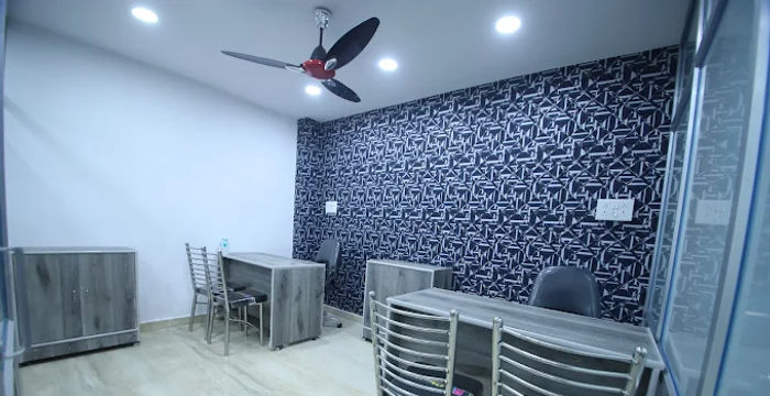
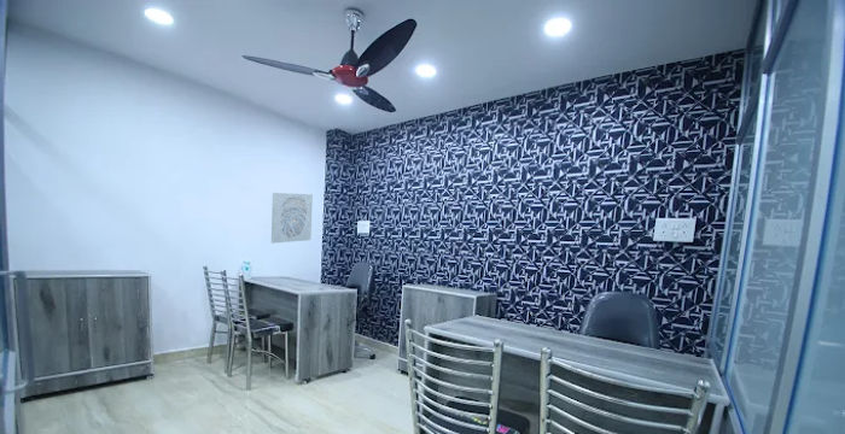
+ wall art (292, 217)
